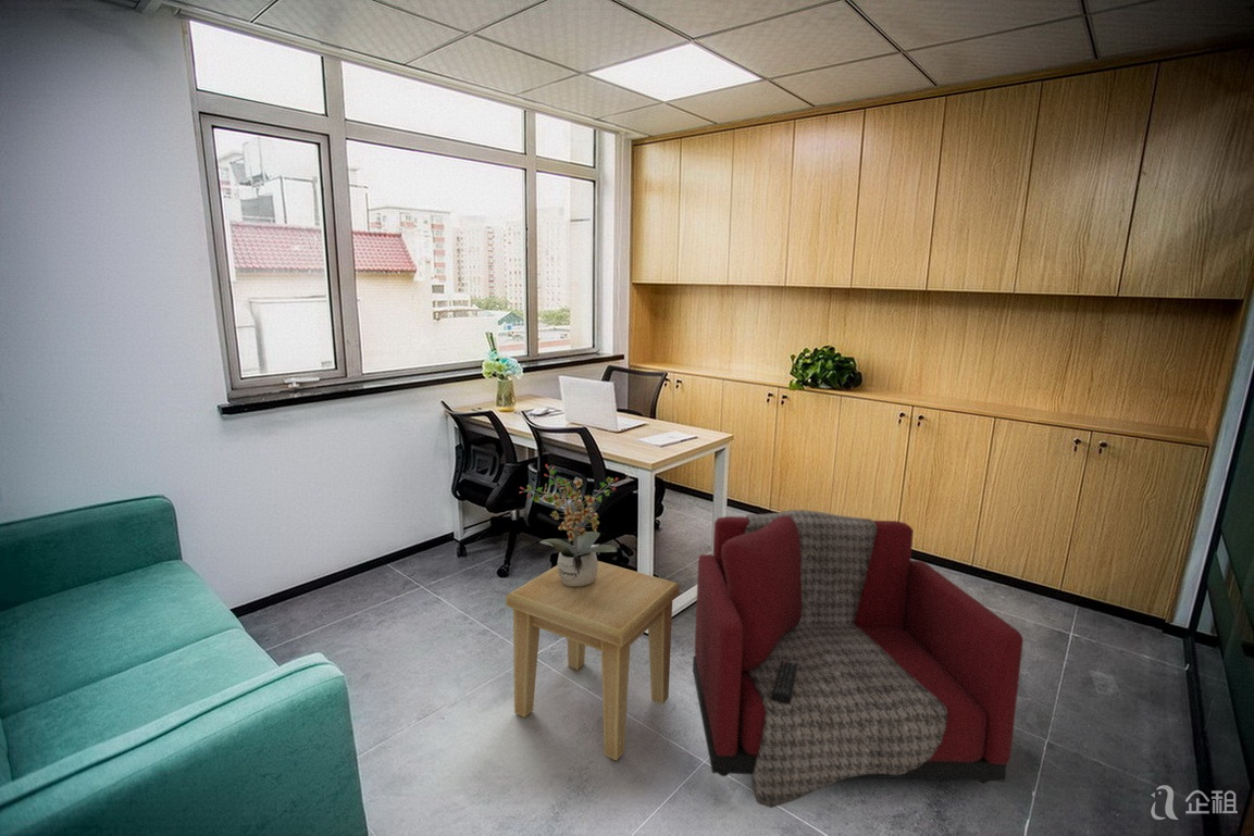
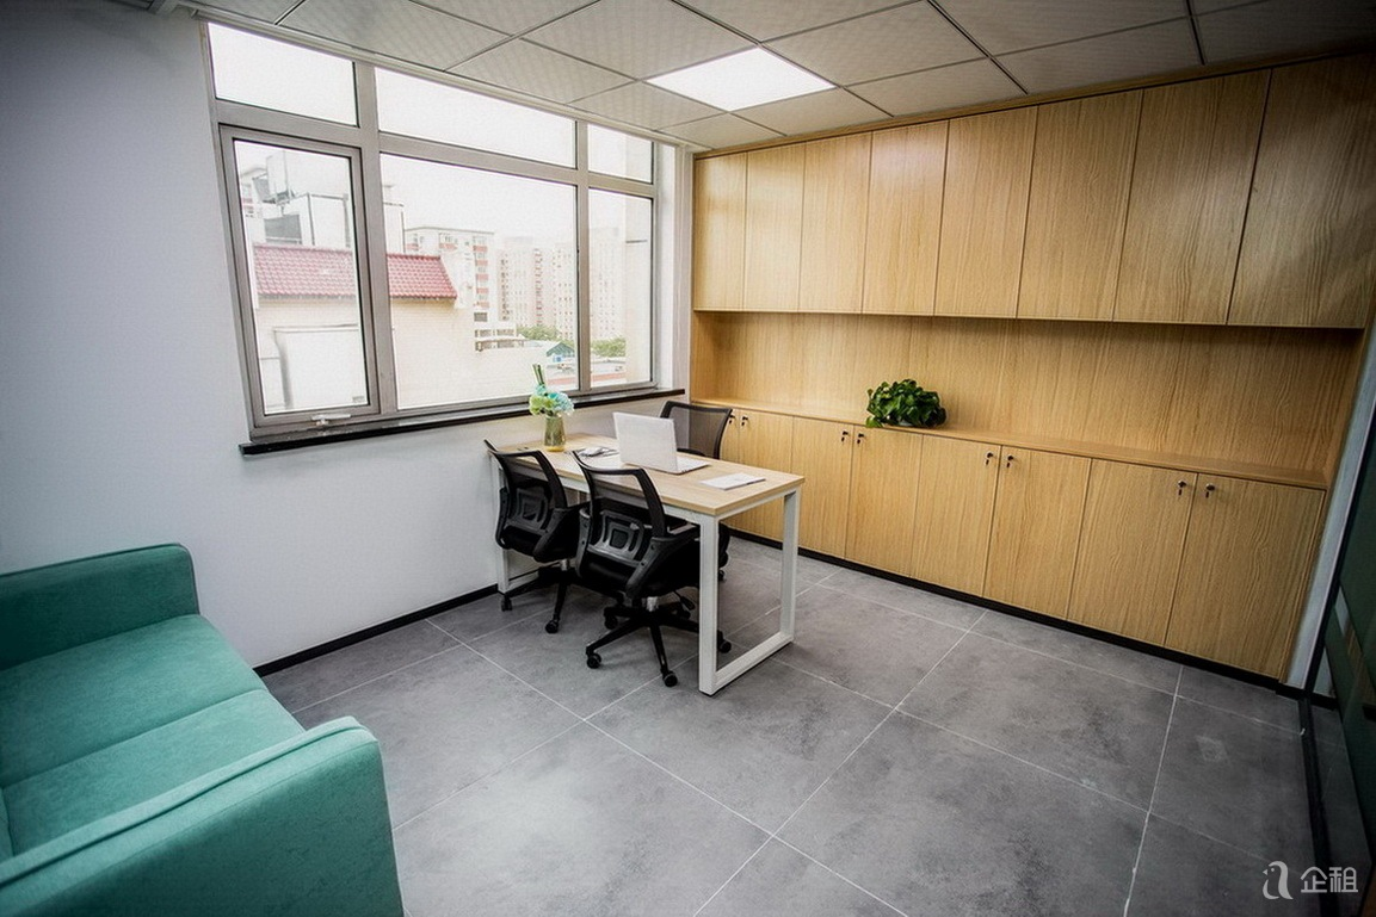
- potted plant (579, 528)
- armchair (833, 635)
- side table (594, 647)
